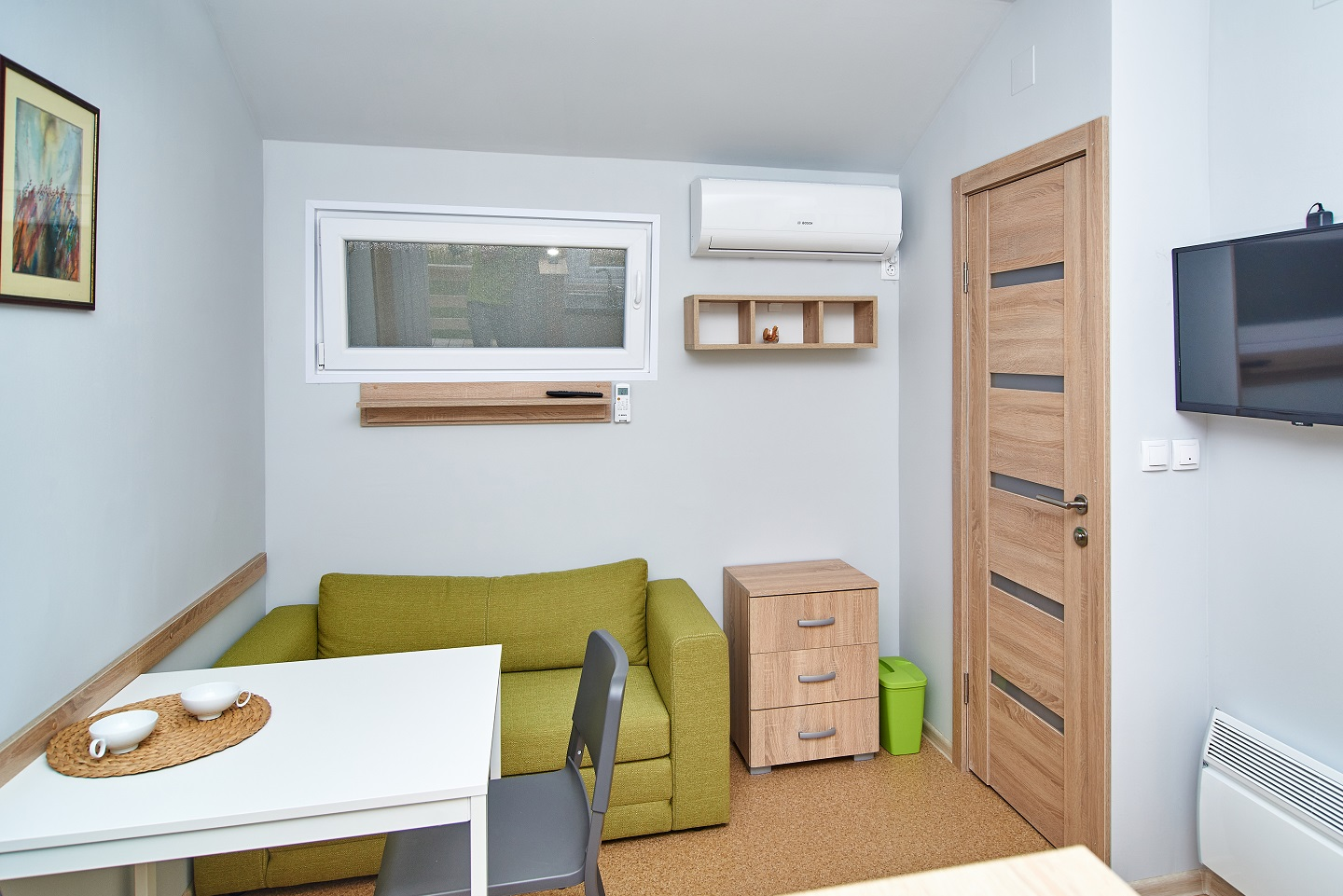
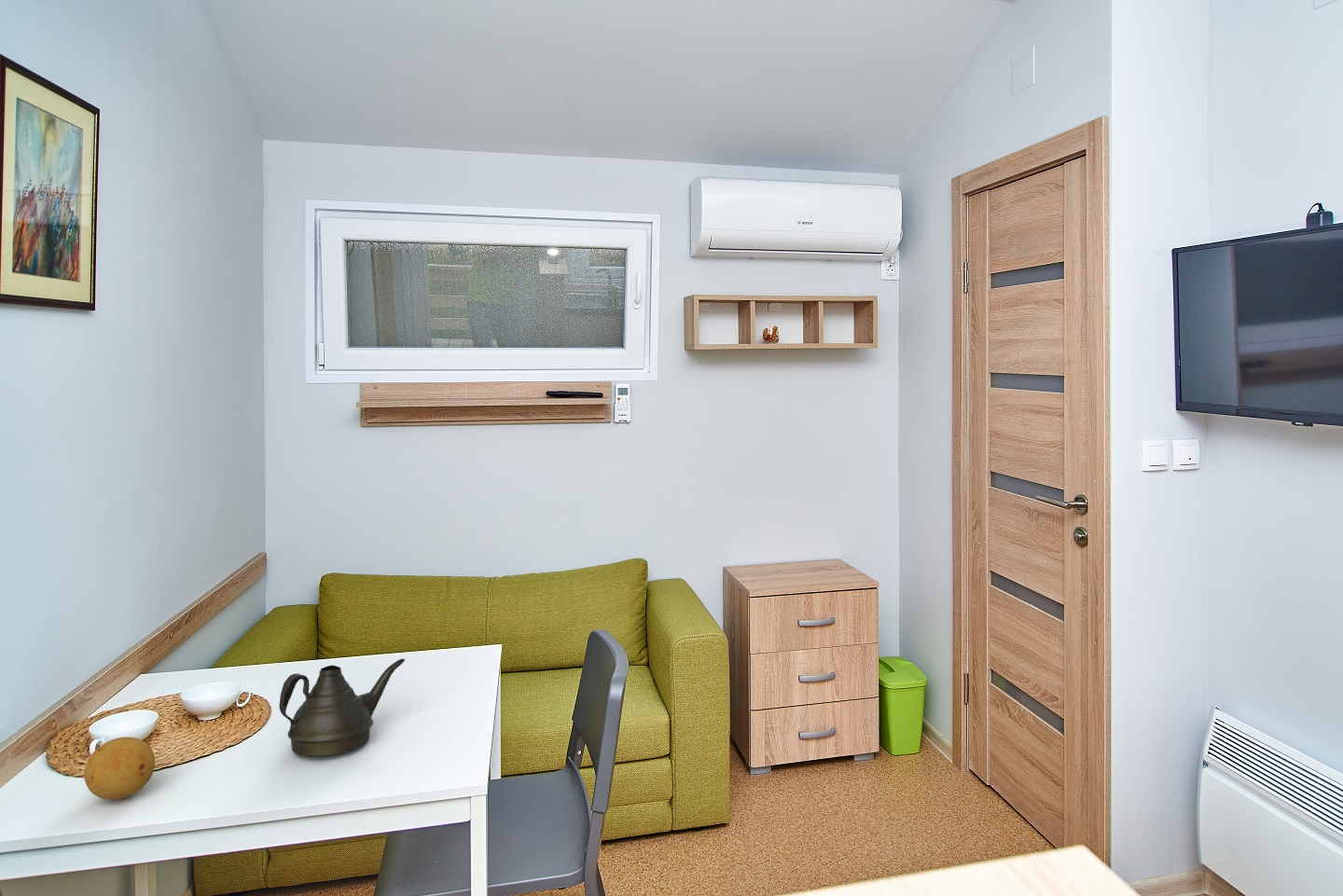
+ fruit (120, 767)
+ teapot (347, 702)
